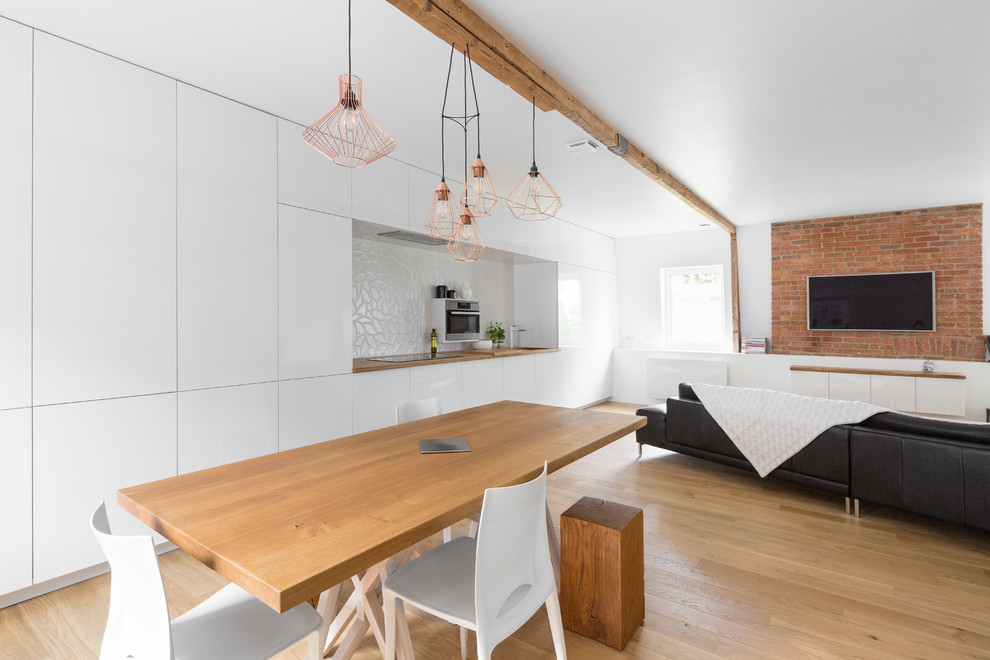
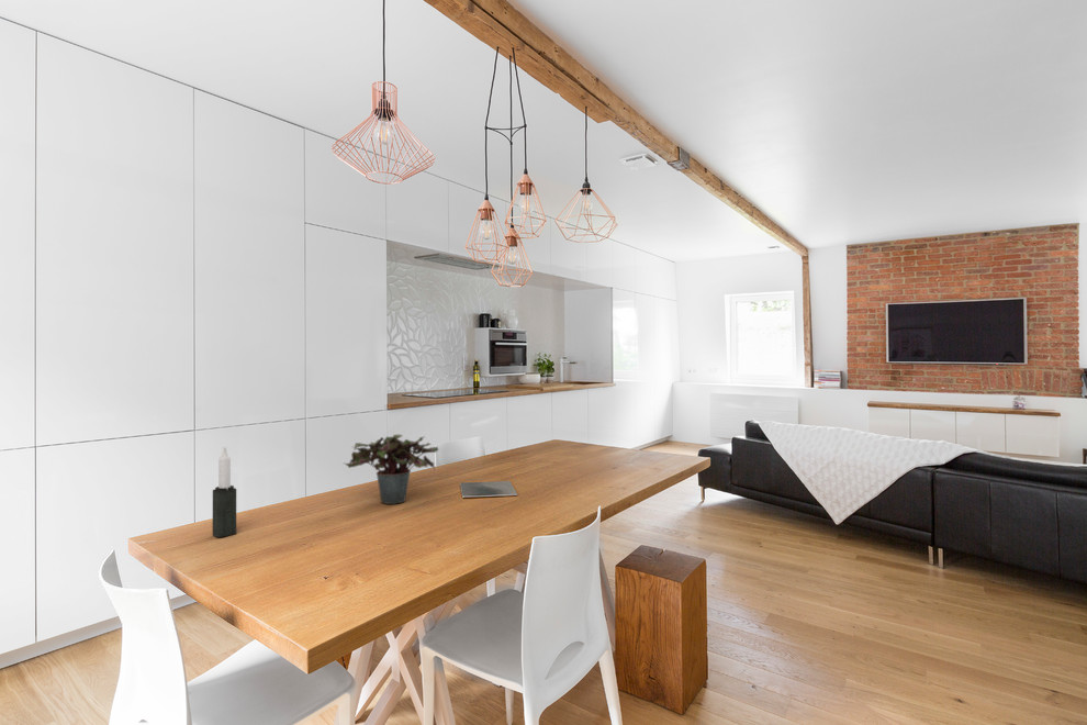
+ candle (224, 490)
+ potted plant (392, 468)
